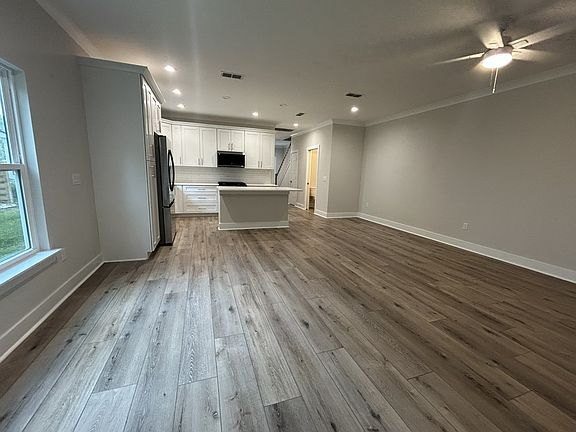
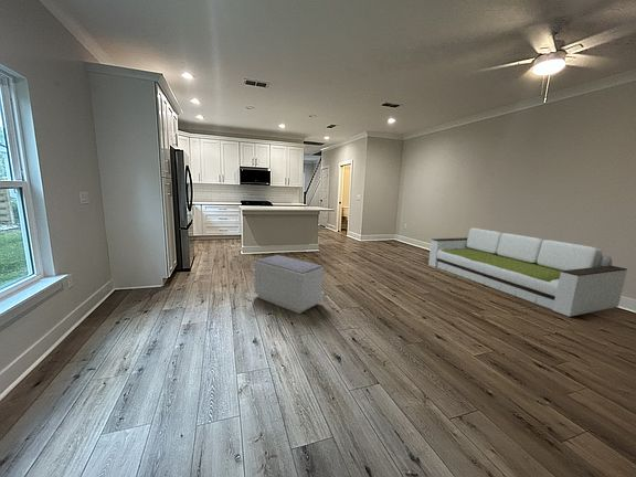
+ bench (287, 280)
+ sofa (508, 258)
